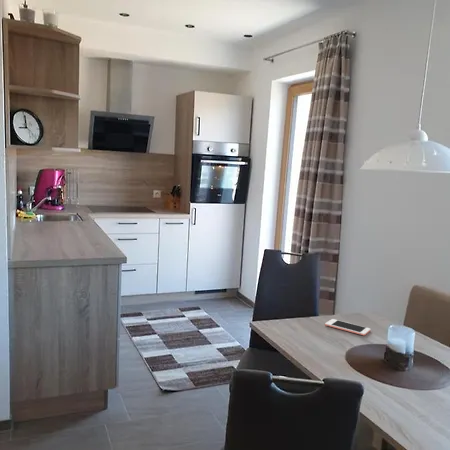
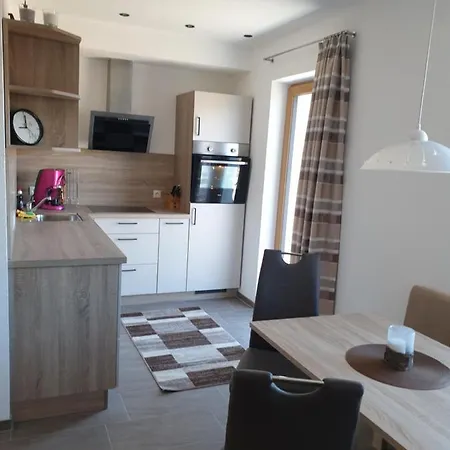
- cell phone (347, 326)
